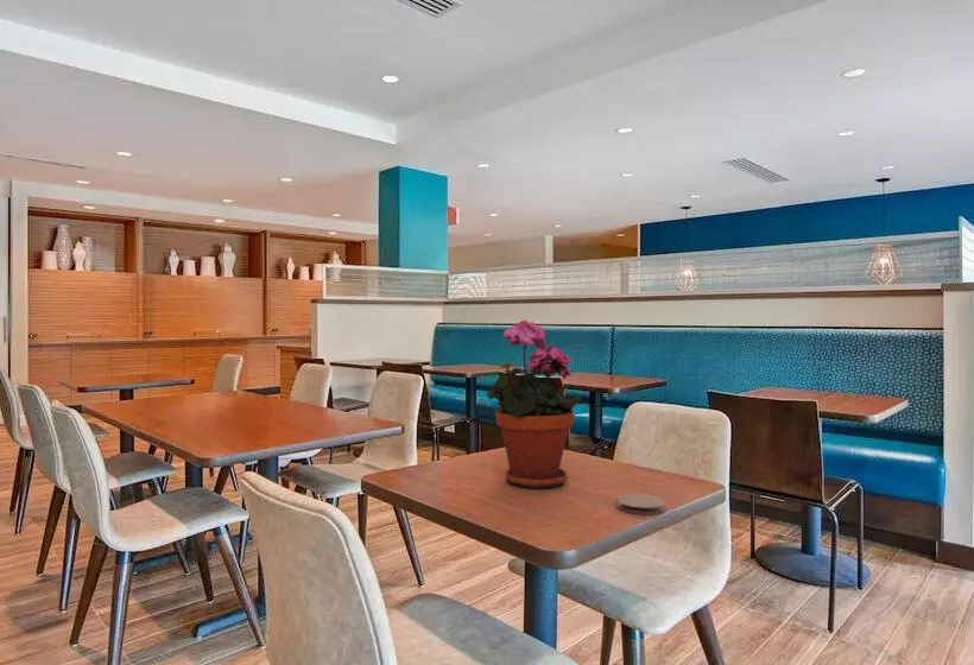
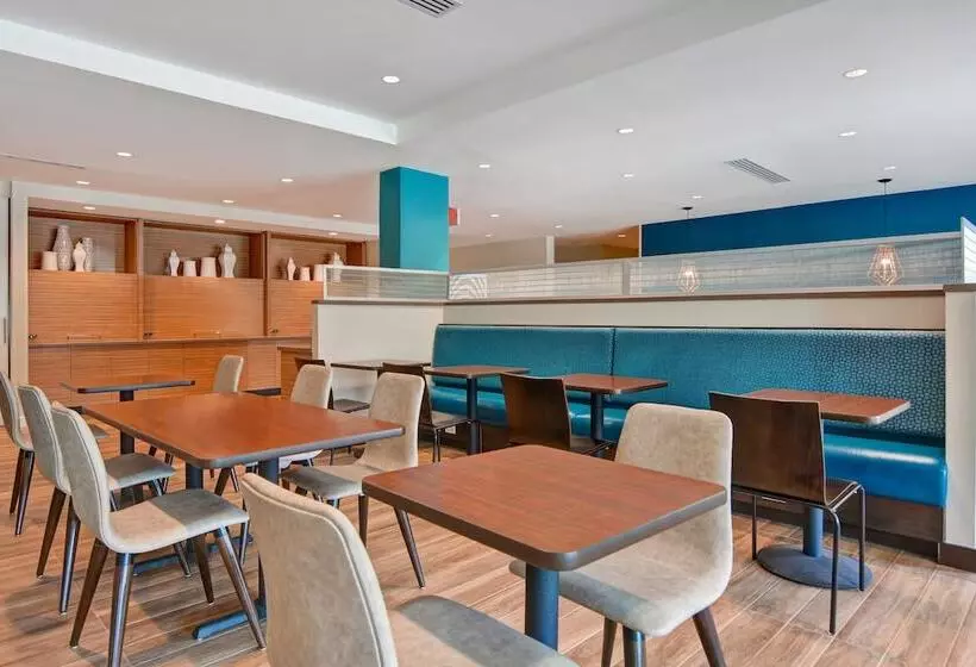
- coaster (640, 504)
- potted plant (533, 400)
